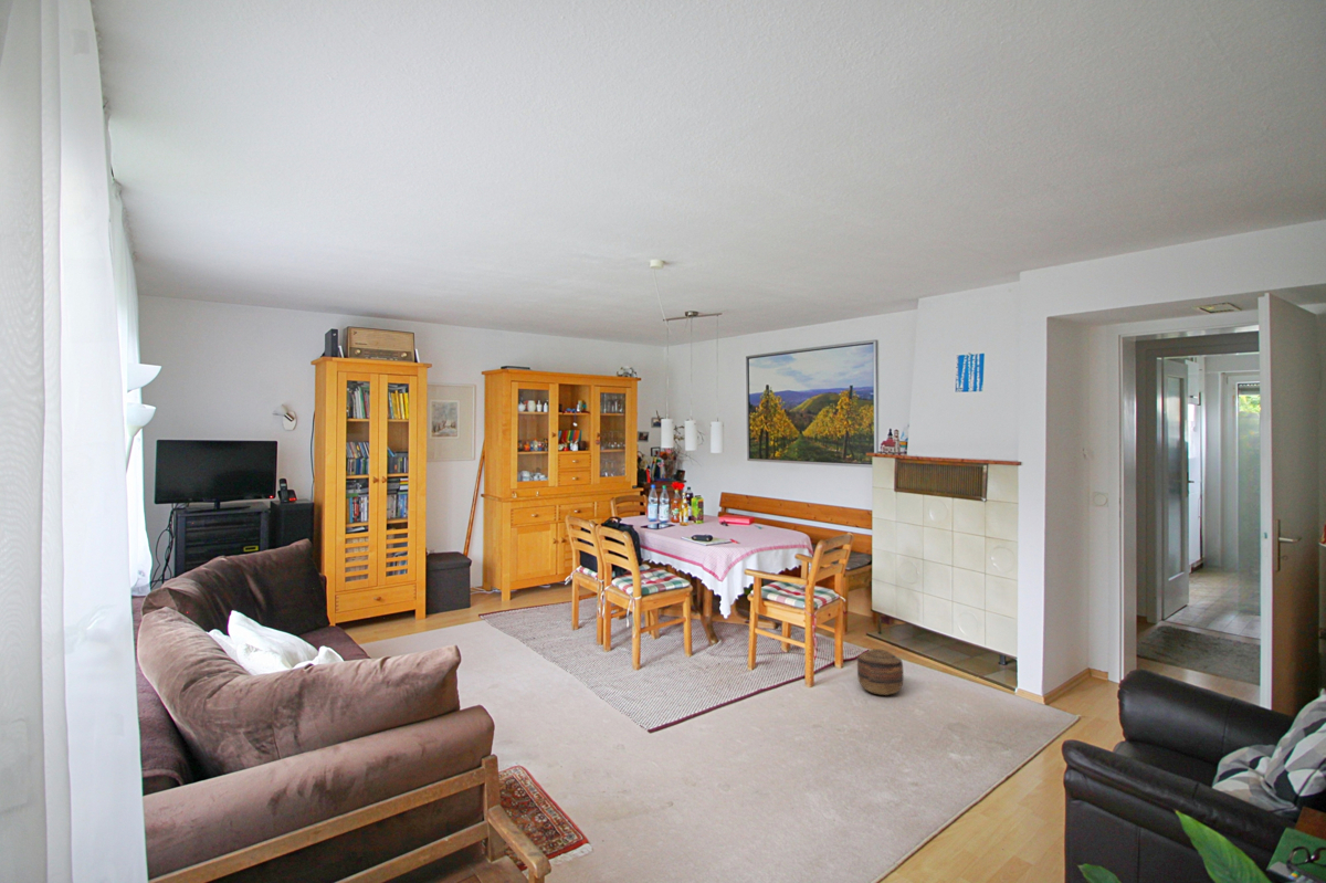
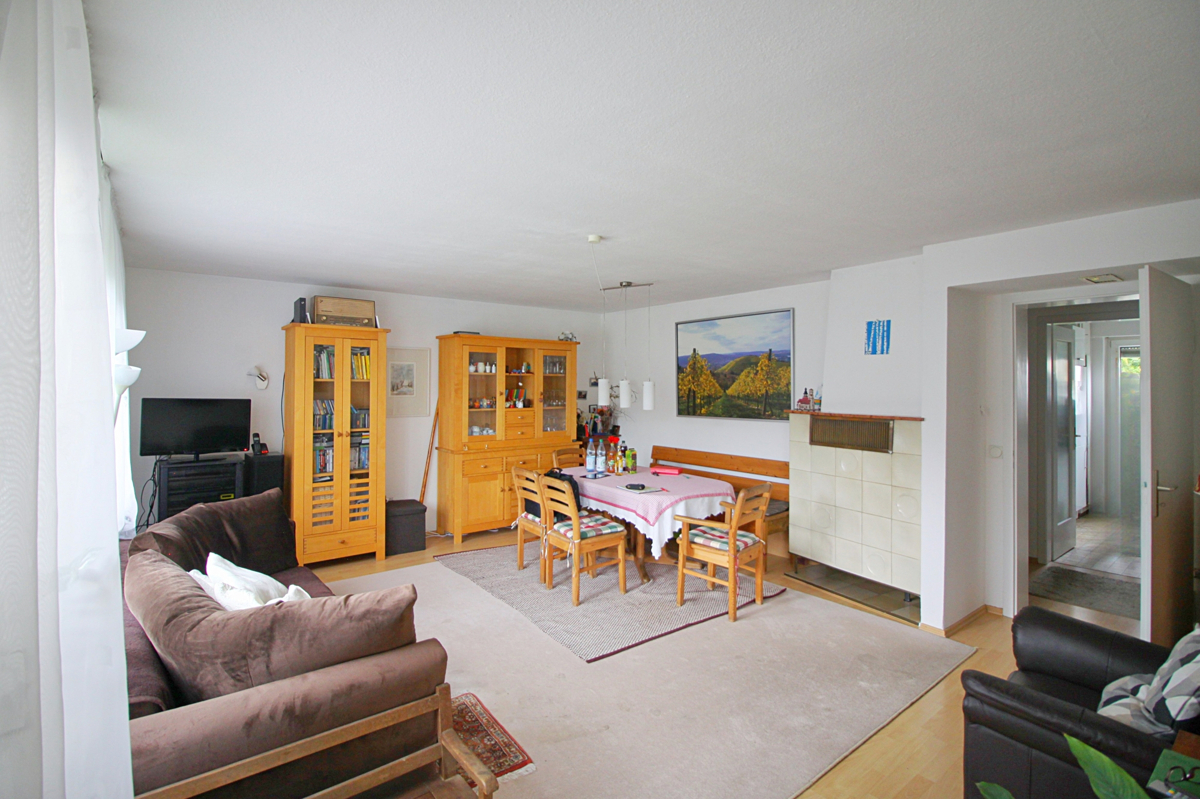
- basket (880, 670)
